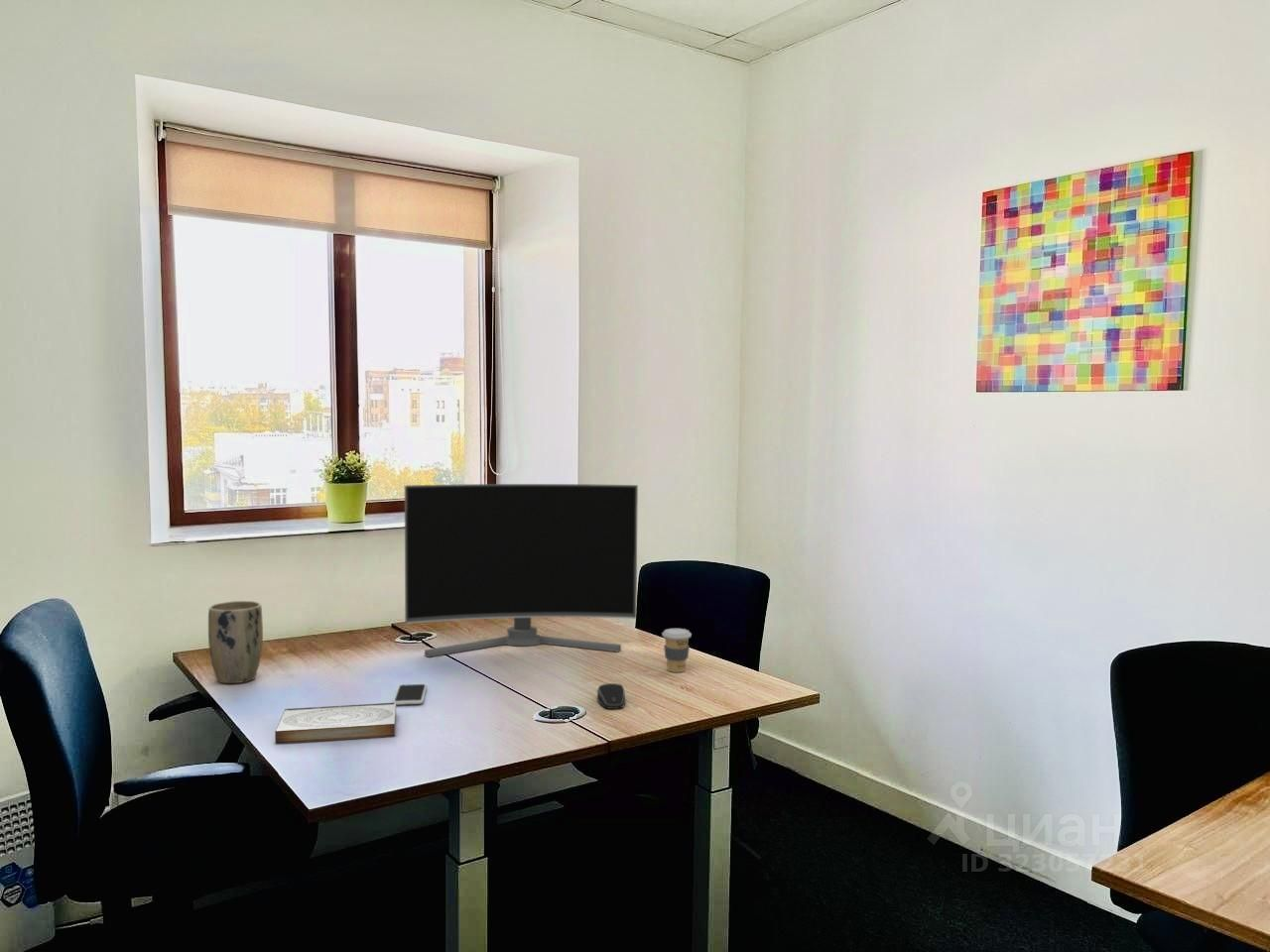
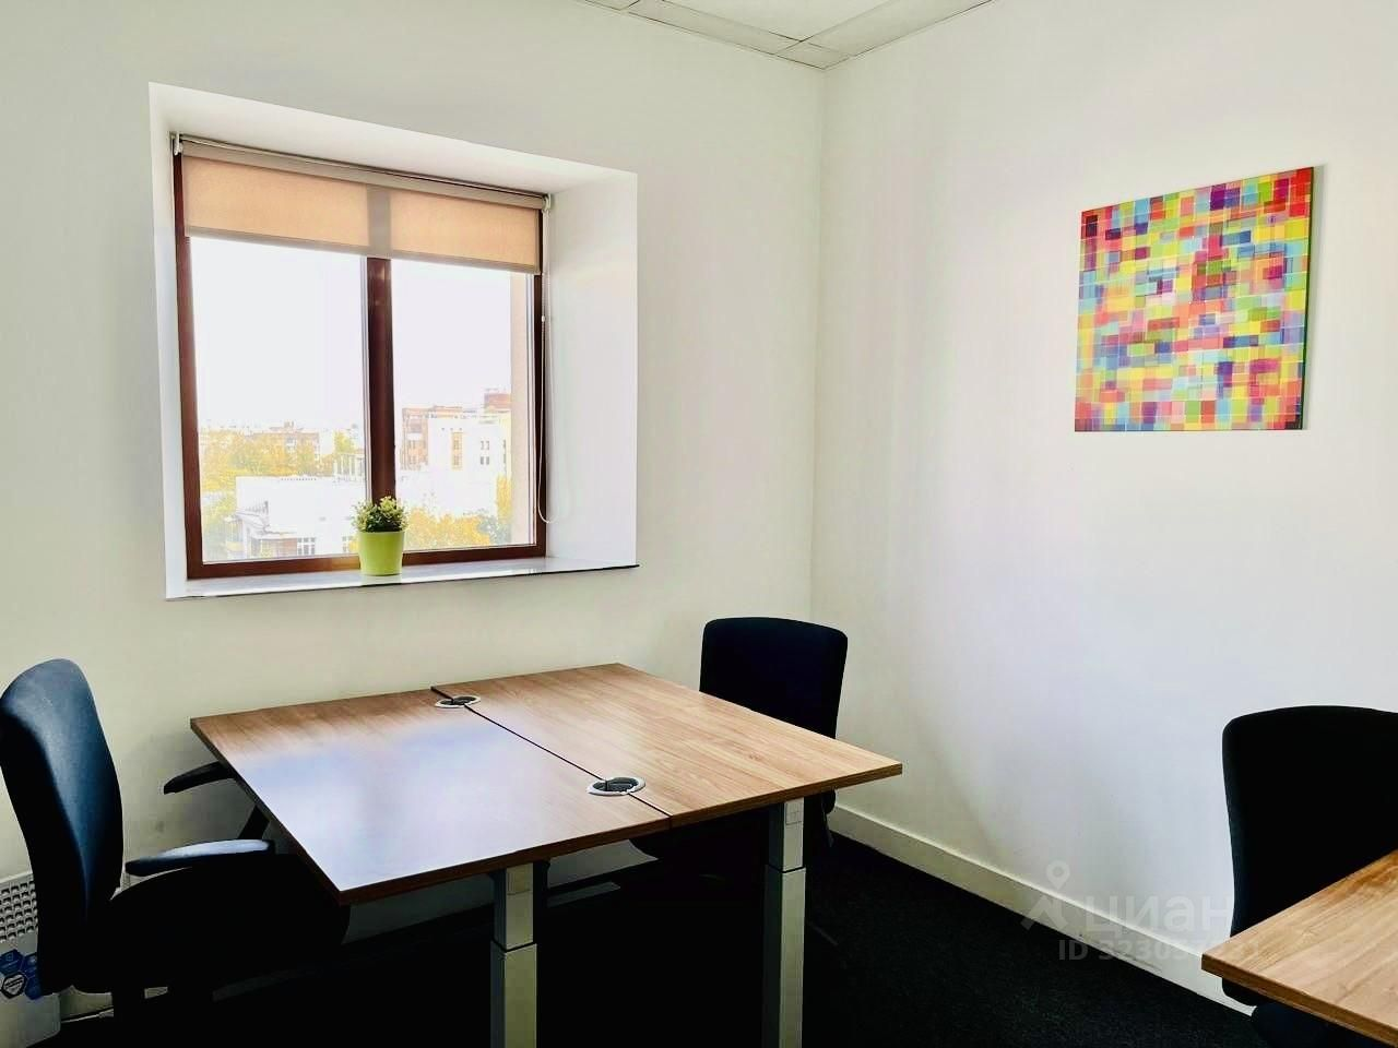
- computer mouse (611, 693)
- coffee cup (676, 651)
- book (338, 721)
- smartphone (410, 693)
- plant pot (235, 642)
- computer monitor (522, 565)
